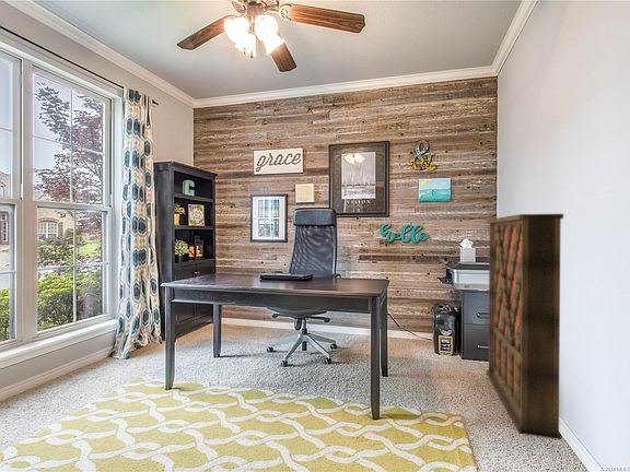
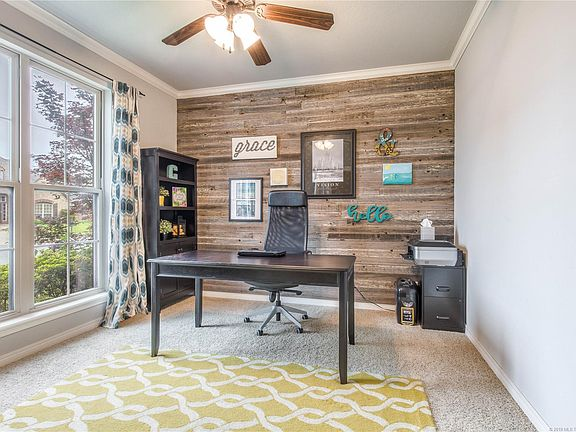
- storage cabinet (517, 309)
